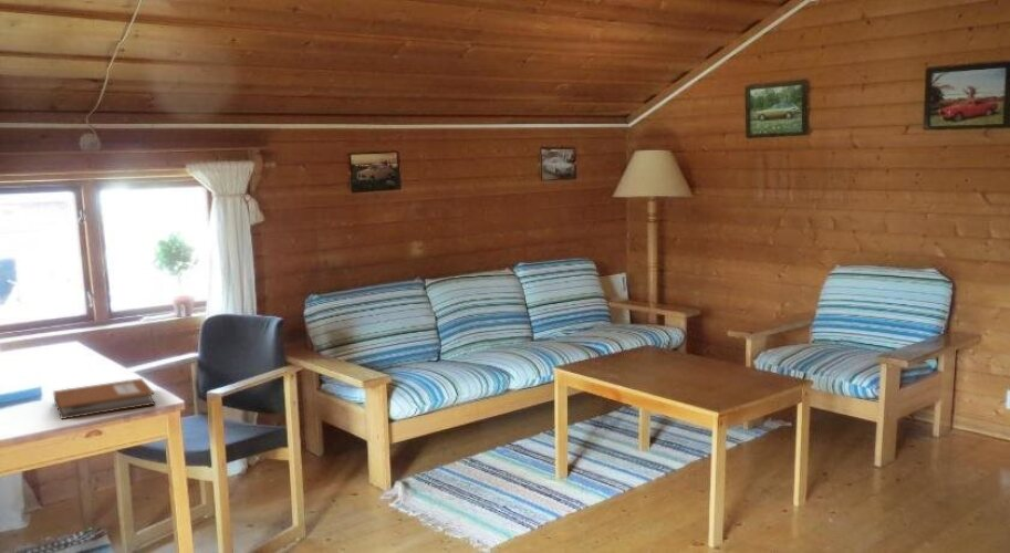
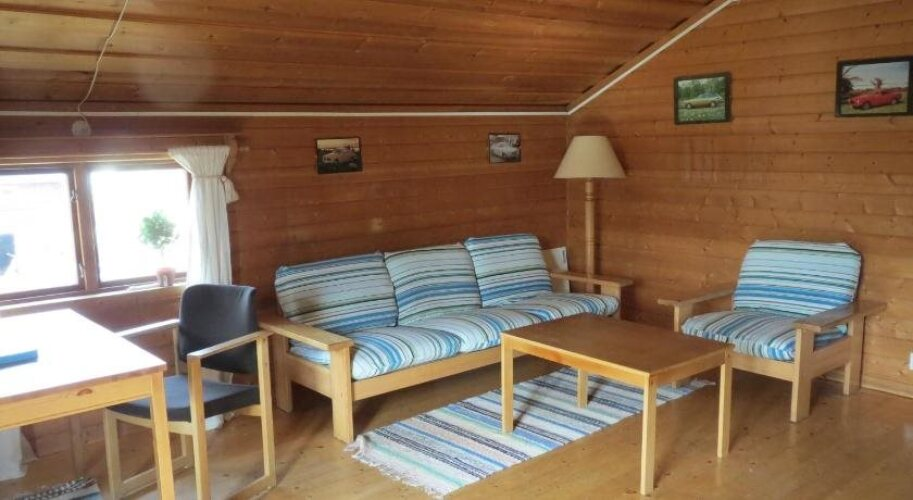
- notebook (105, 396)
